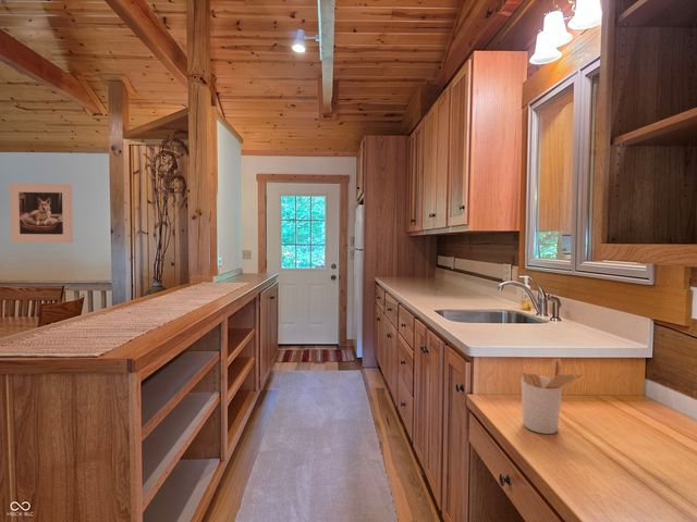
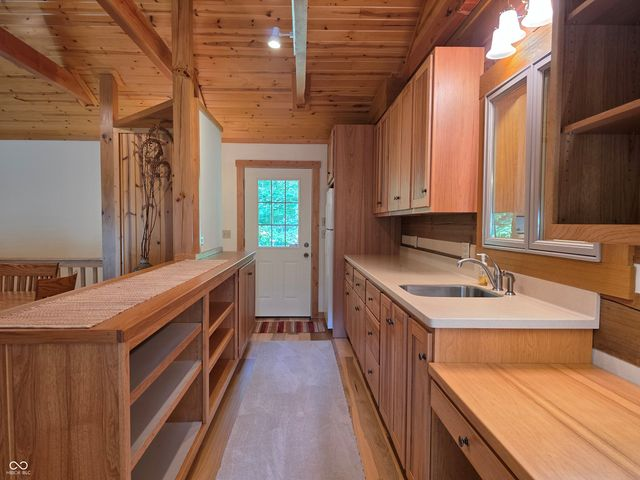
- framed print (40, 213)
- utensil holder (549, 396)
